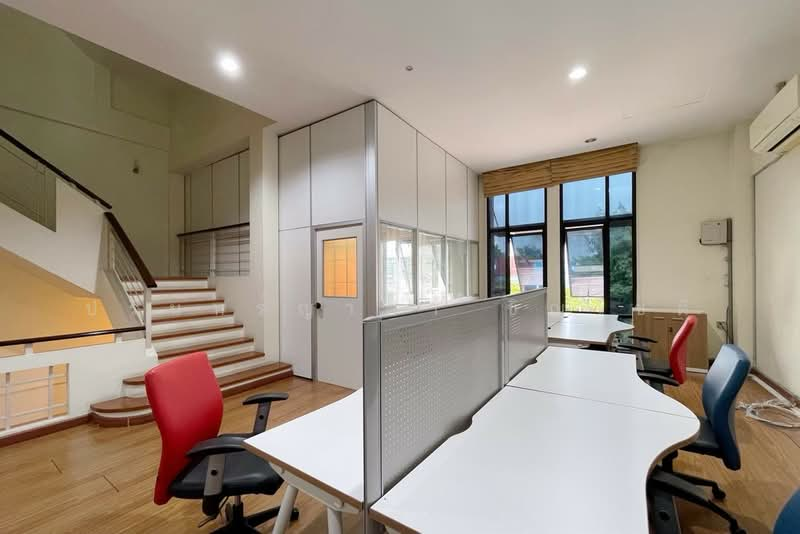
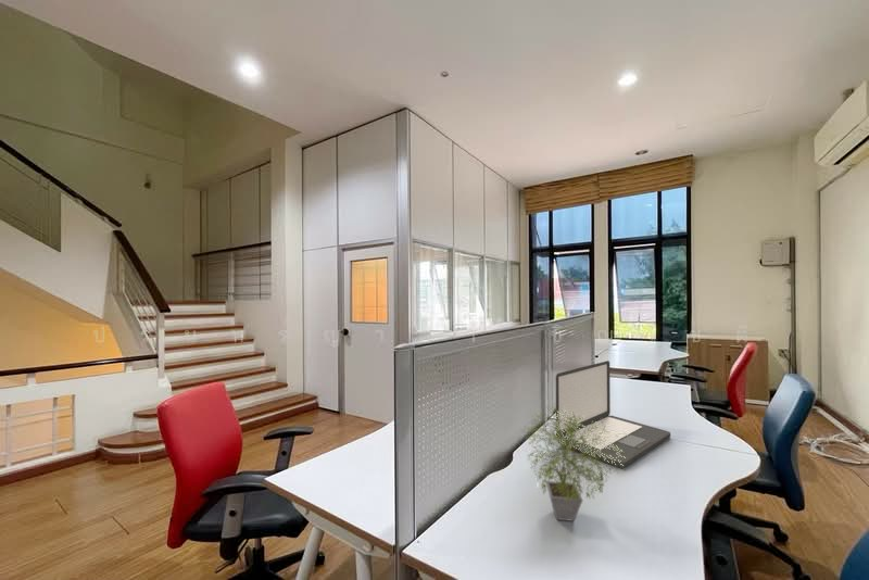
+ laptop (609, 406)
+ potted plant (571, 461)
